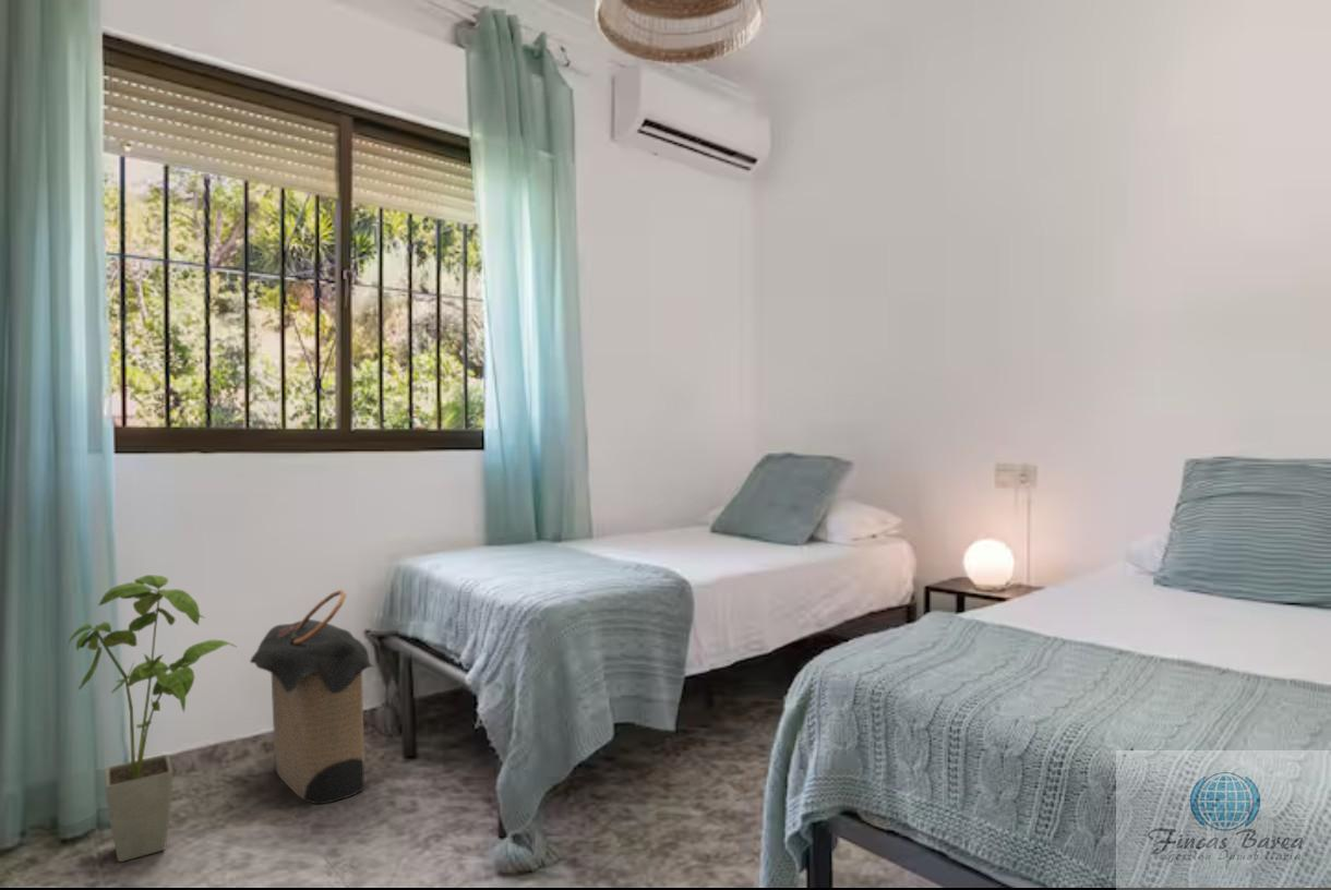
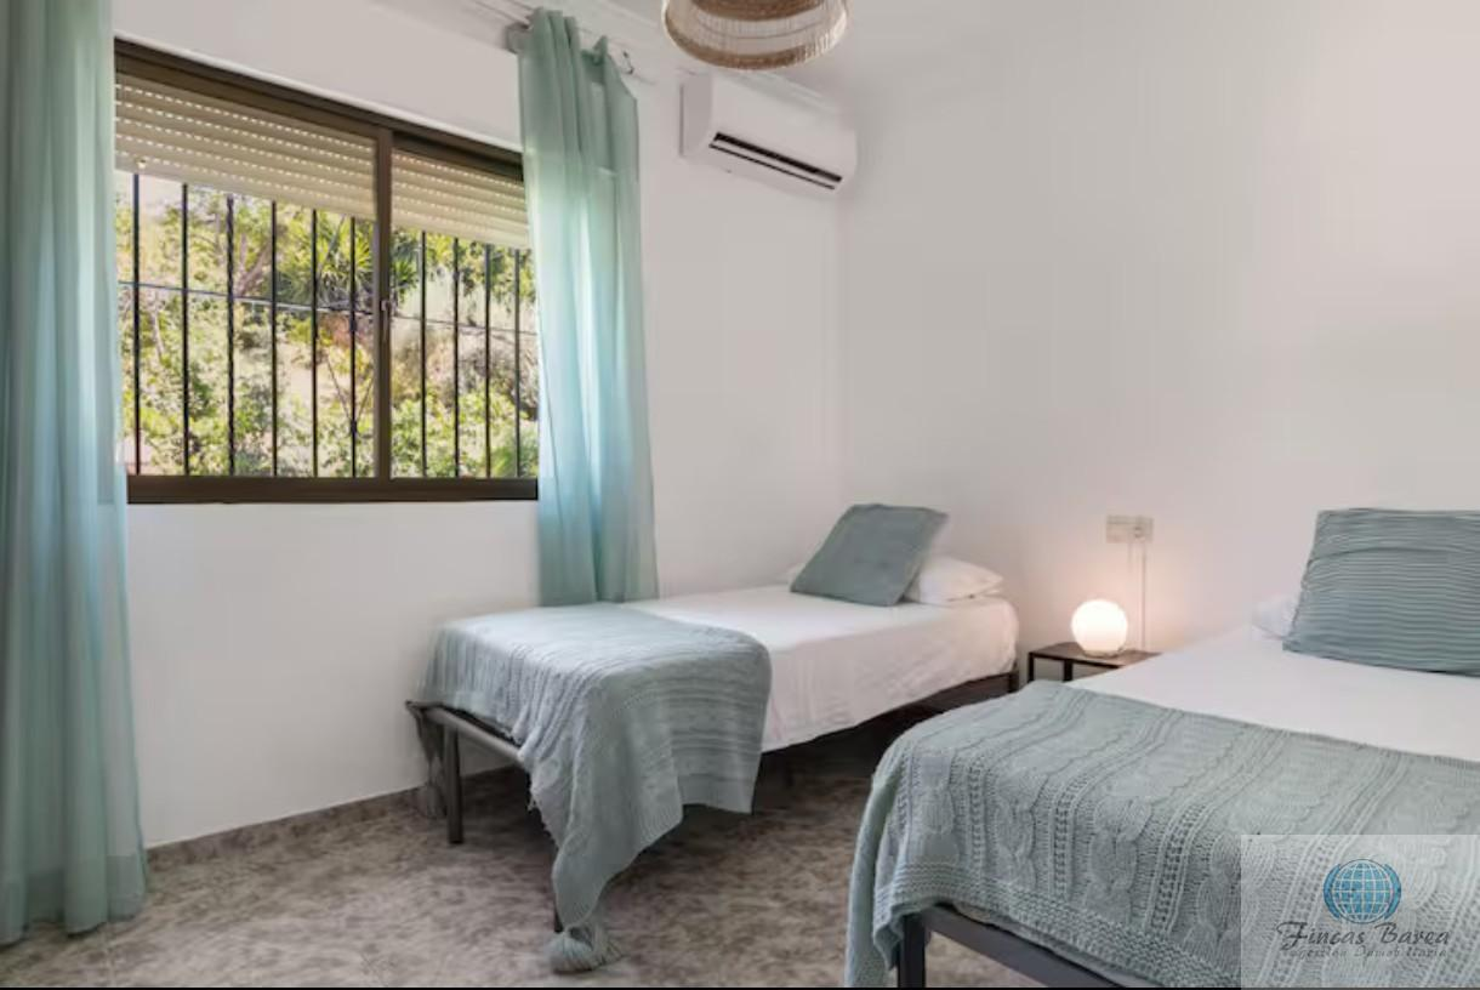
- house plant (159, 710)
- laundry hamper (311, 684)
